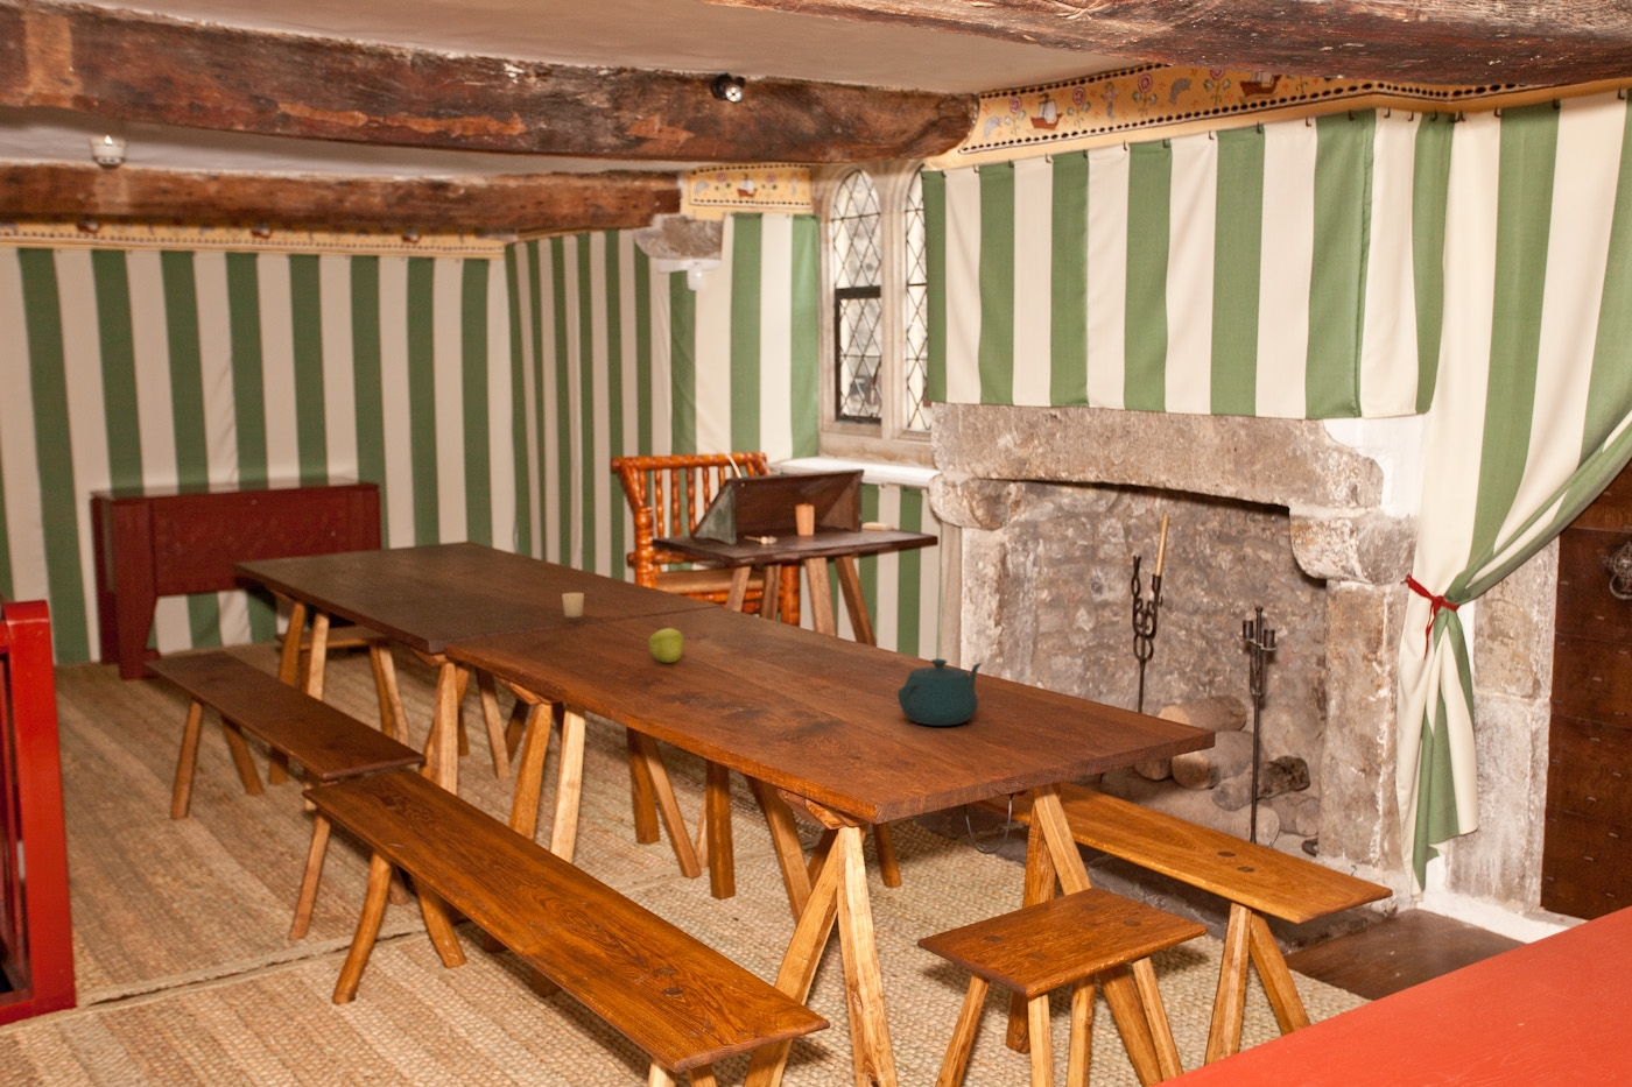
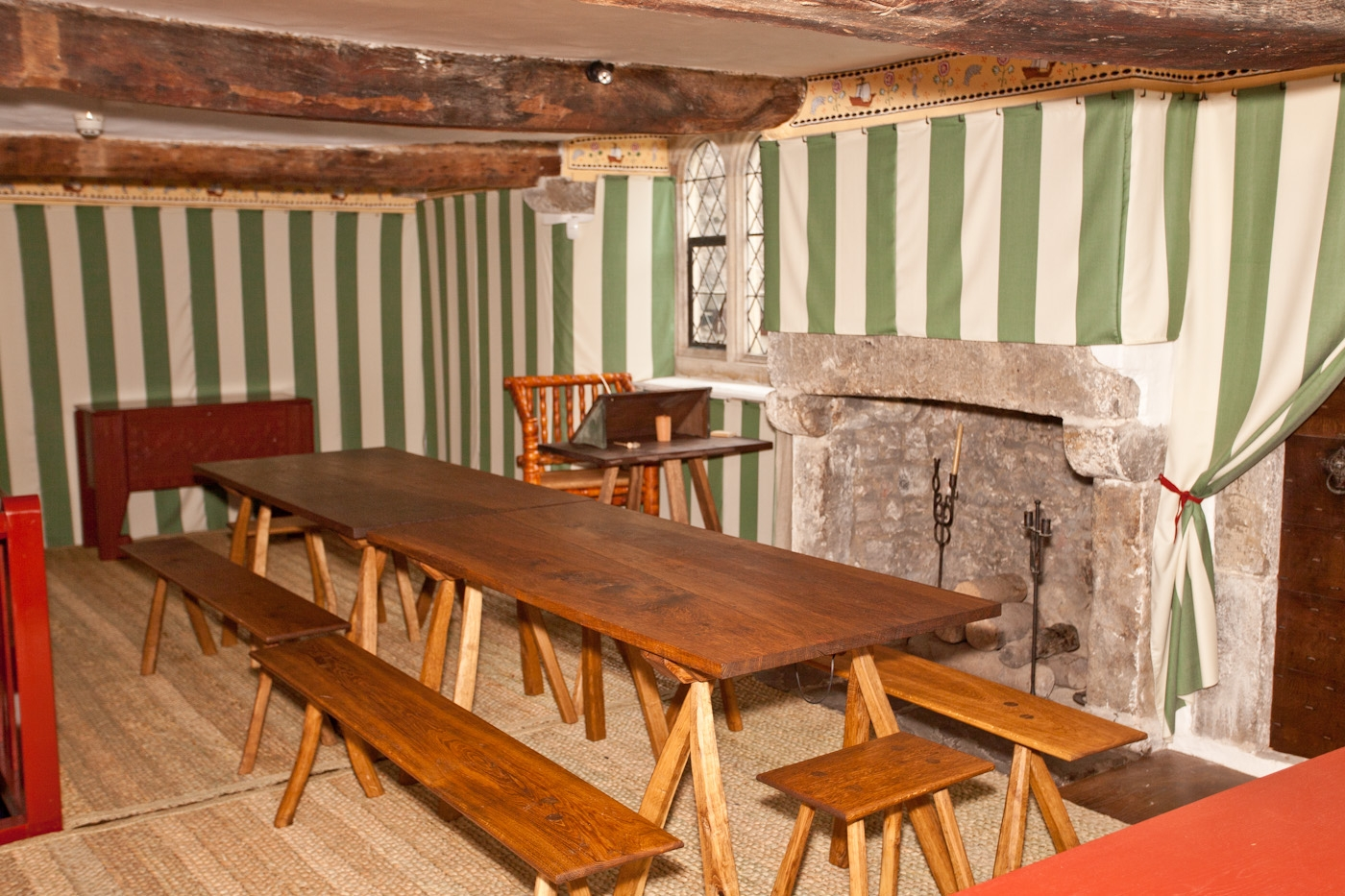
- teapot (940, 689)
- apple (667, 645)
- candle (574, 613)
